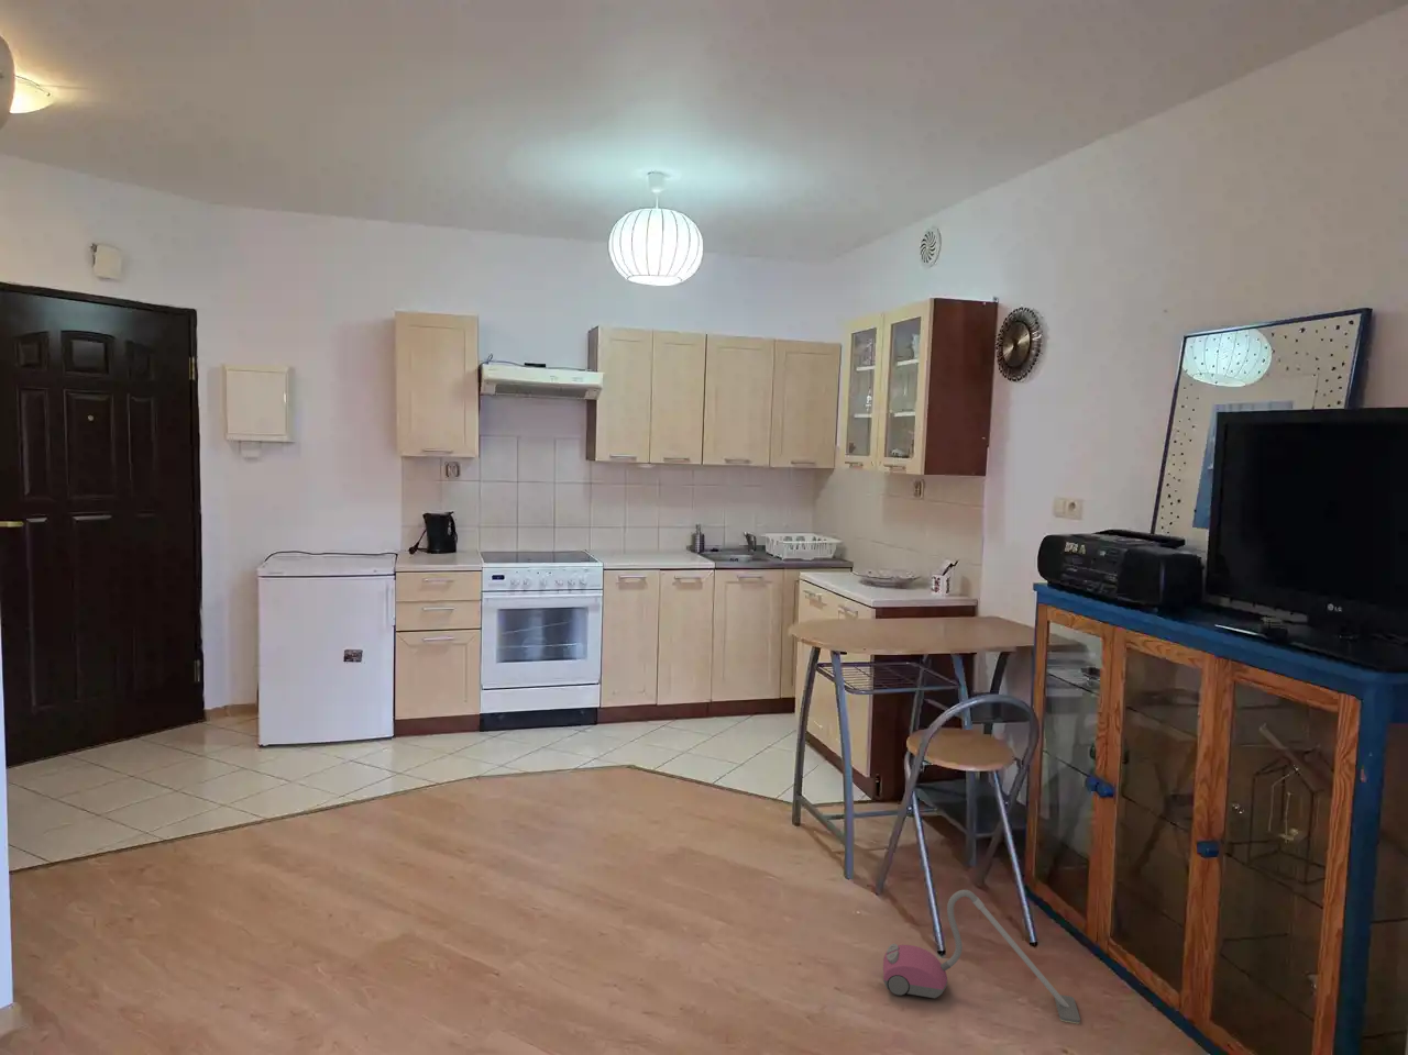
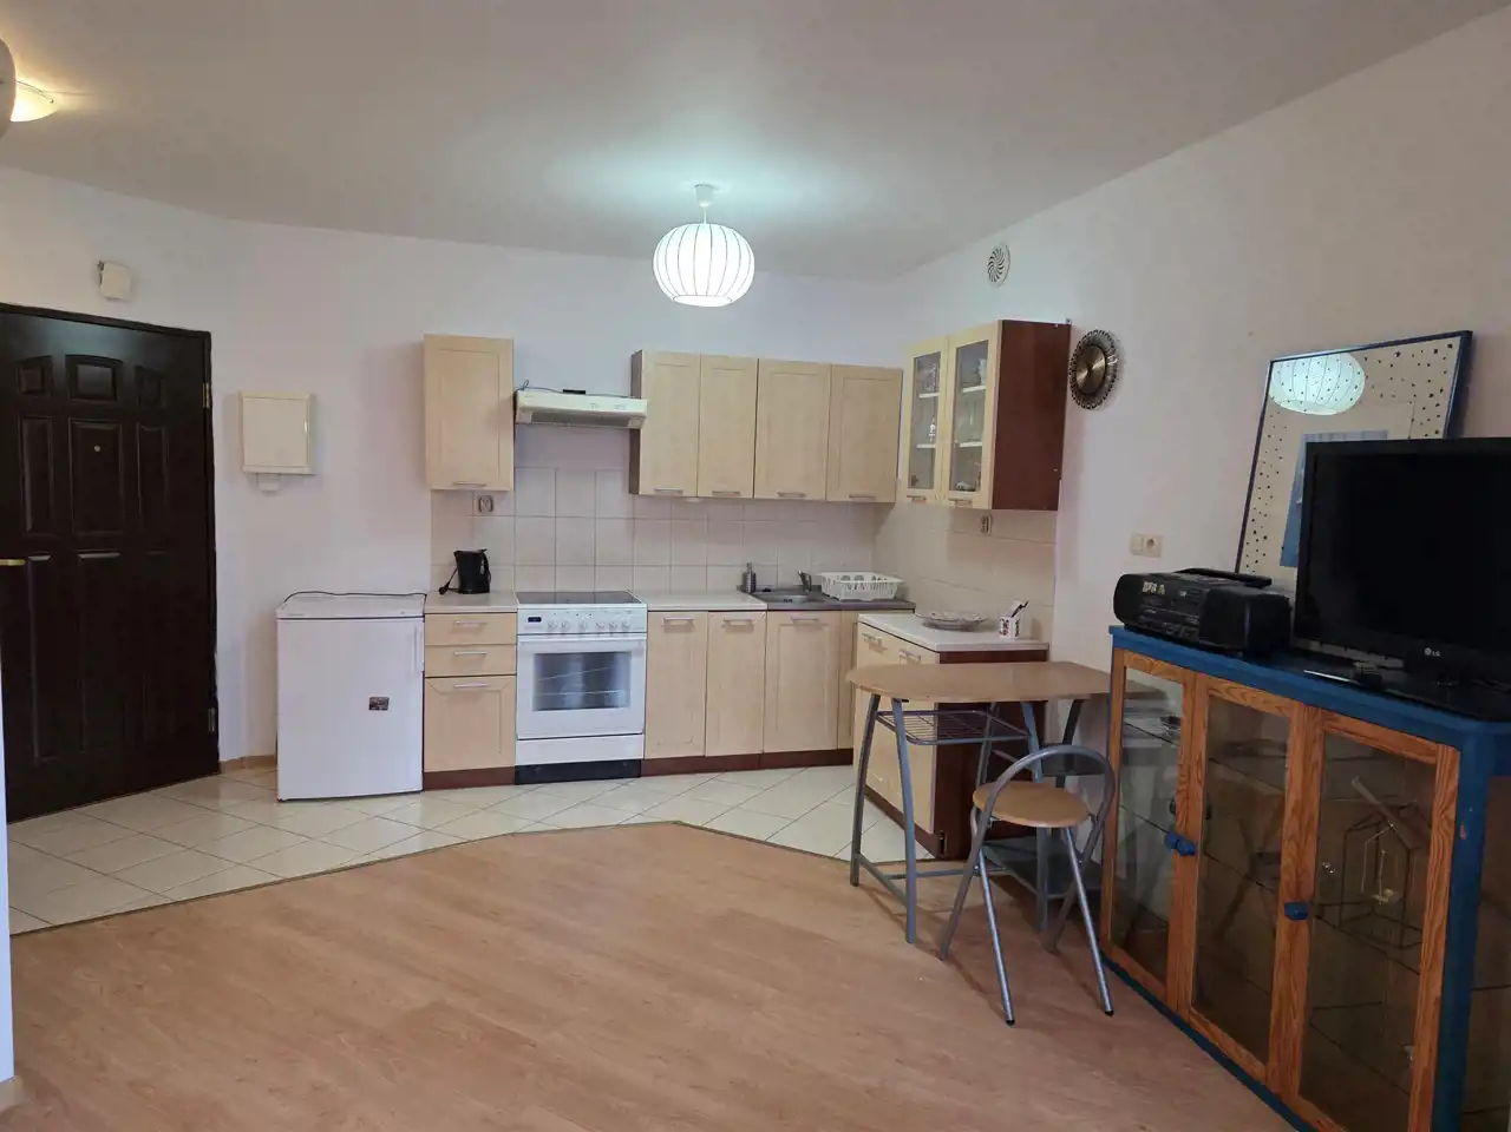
- vacuum cleaner (961, 944)
